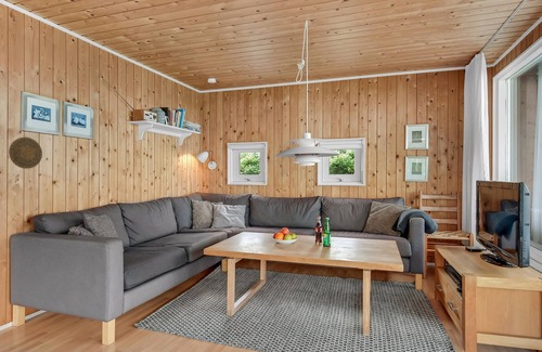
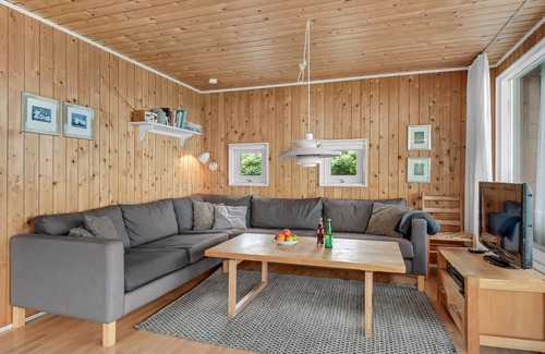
- decorative plate (27, 153)
